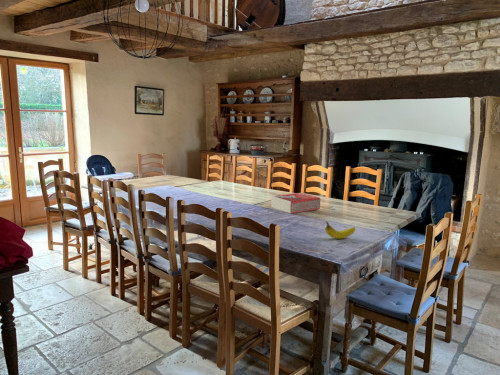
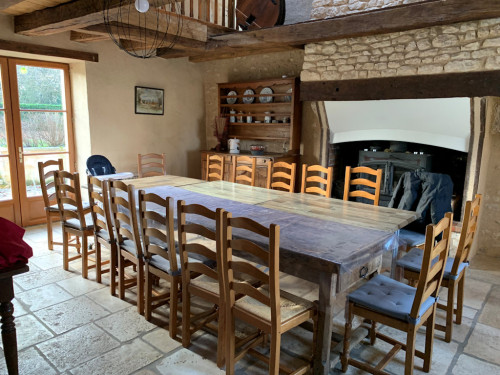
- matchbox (295, 202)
- fruit (340, 231)
